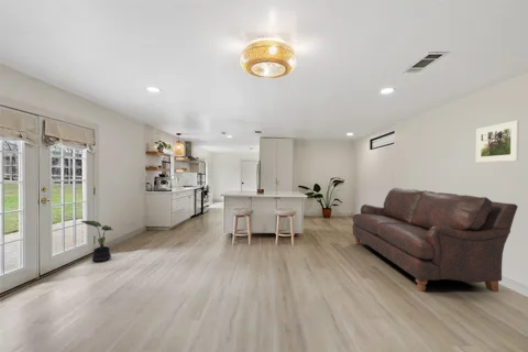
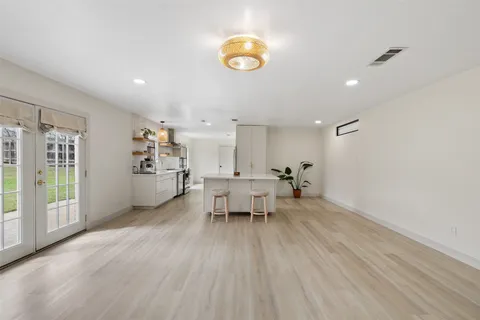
- potted plant (102, 239)
- sofa (413, 226)
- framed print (495, 143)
